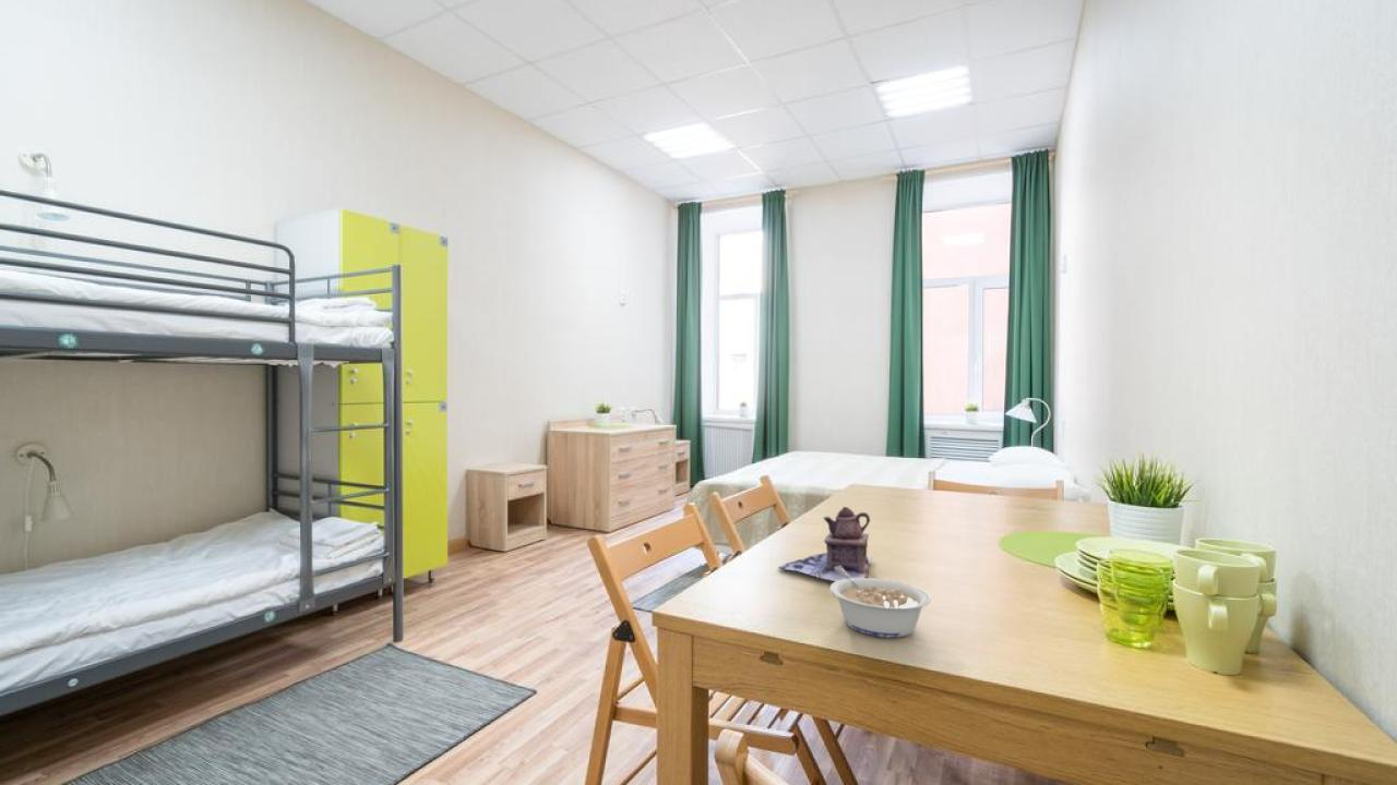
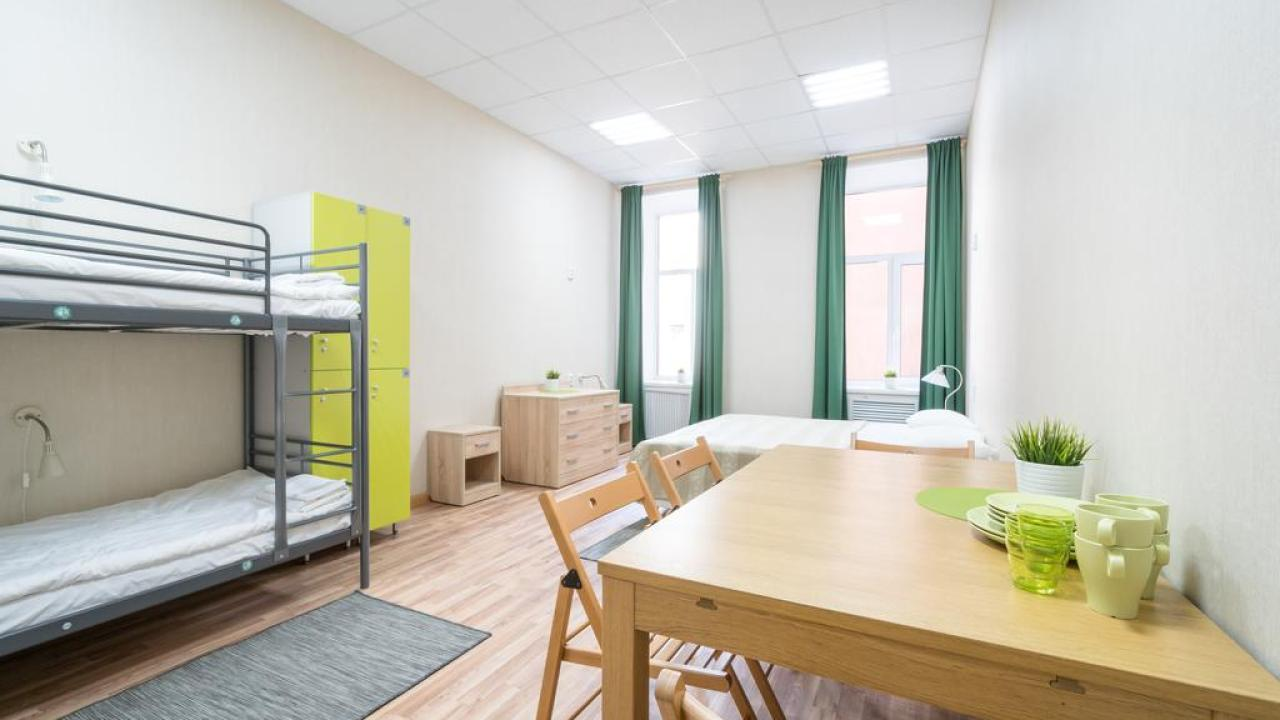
- legume (874, 604)
- teapot (841, 538)
